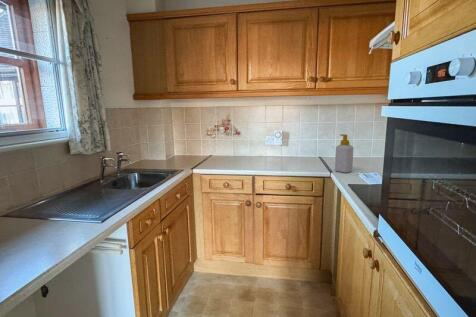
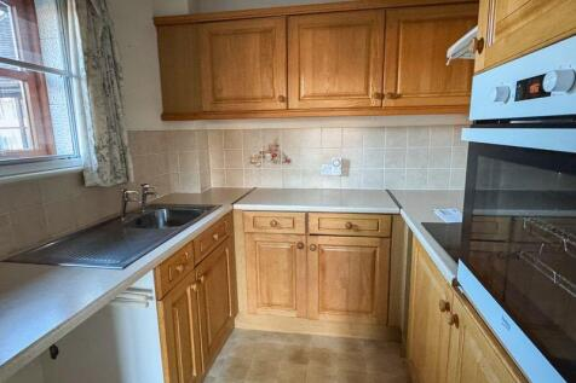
- soap bottle (344, 153)
